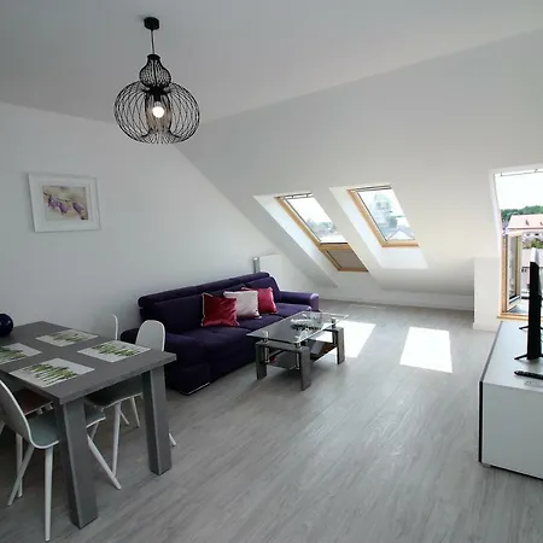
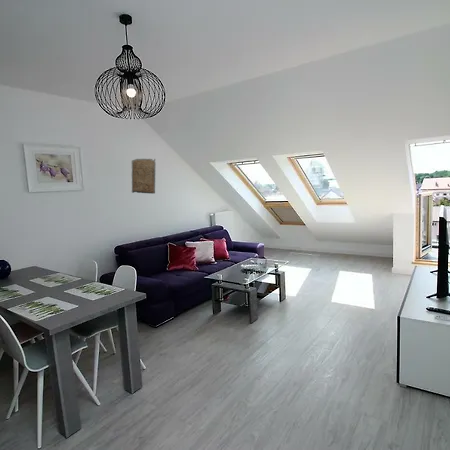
+ stone relief (143, 176)
